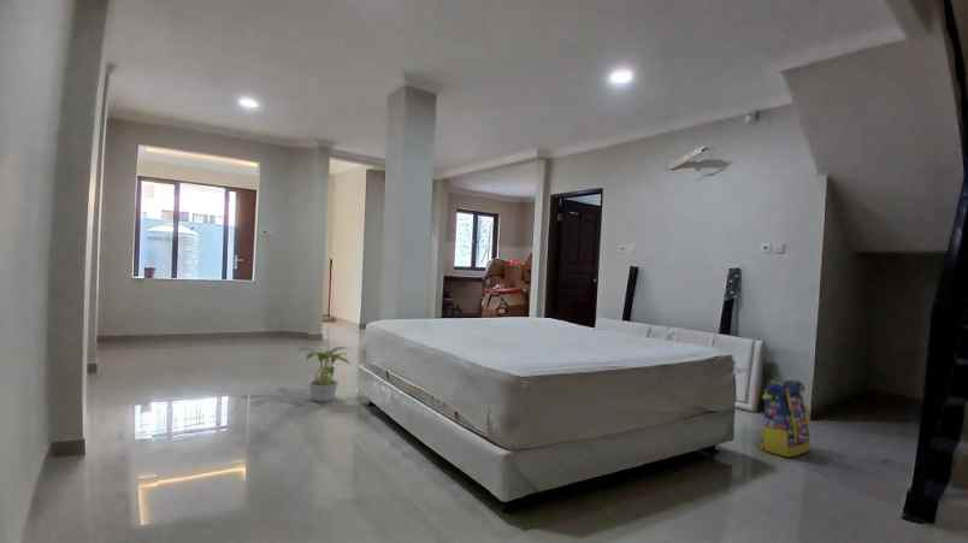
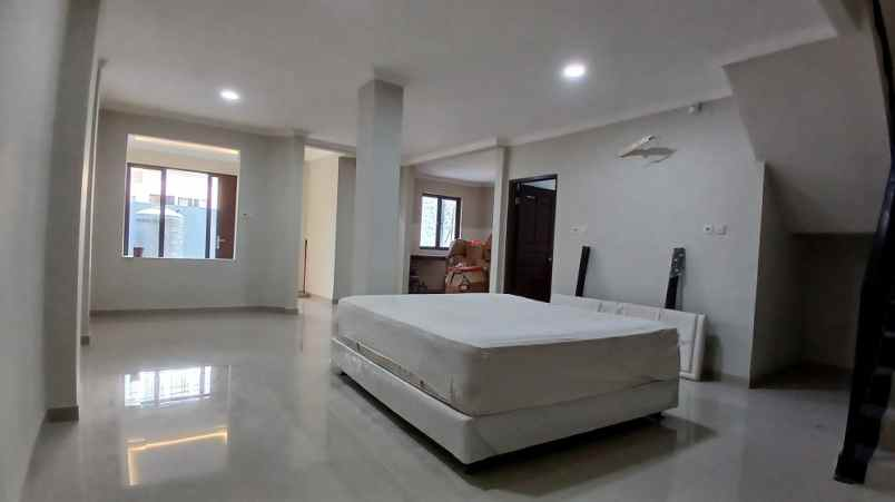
- potted plant (324, 372)
- backpack (785, 415)
